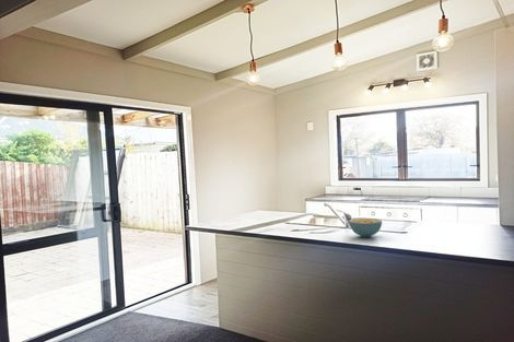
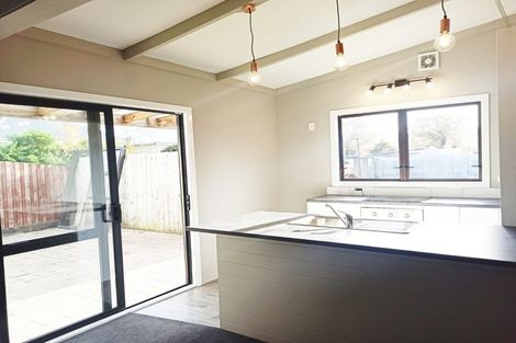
- cereal bowl (365, 228)
